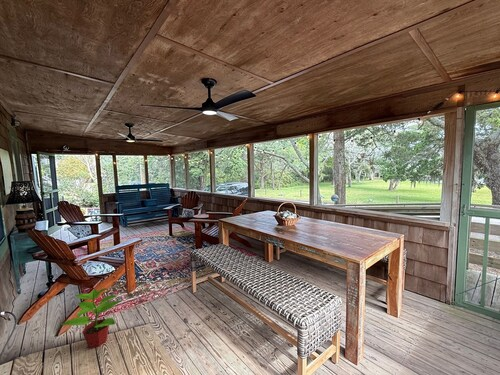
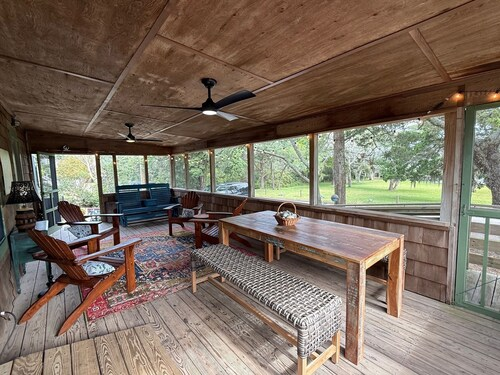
- potted plant (93, 313)
